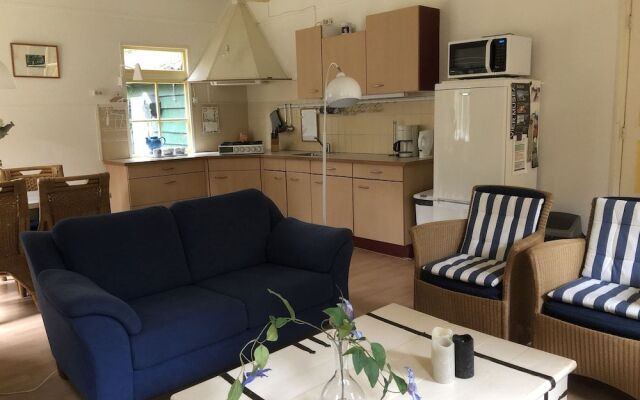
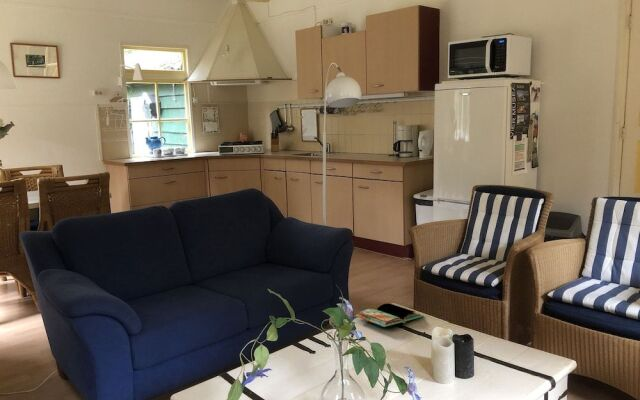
+ book (389, 314)
